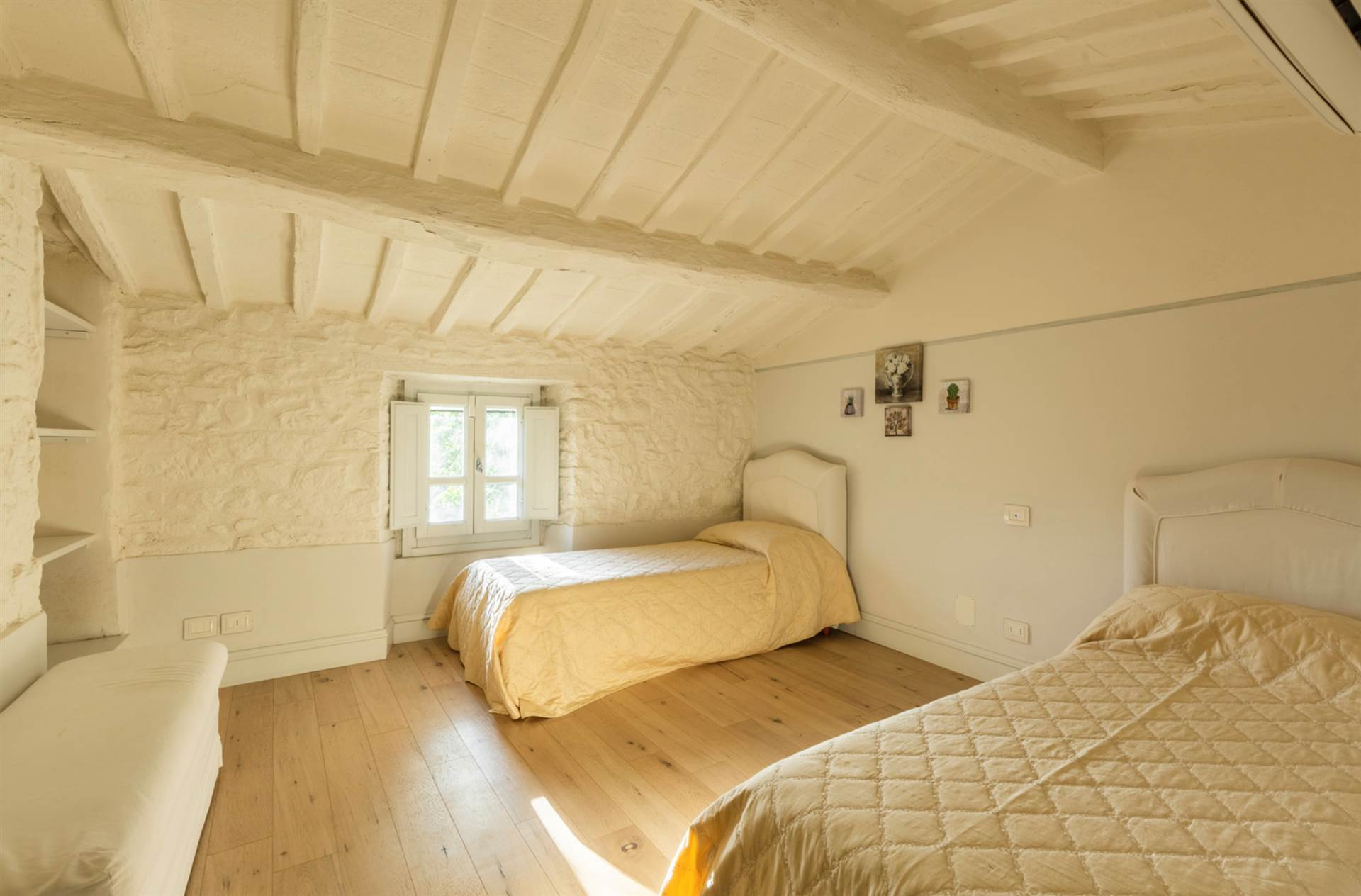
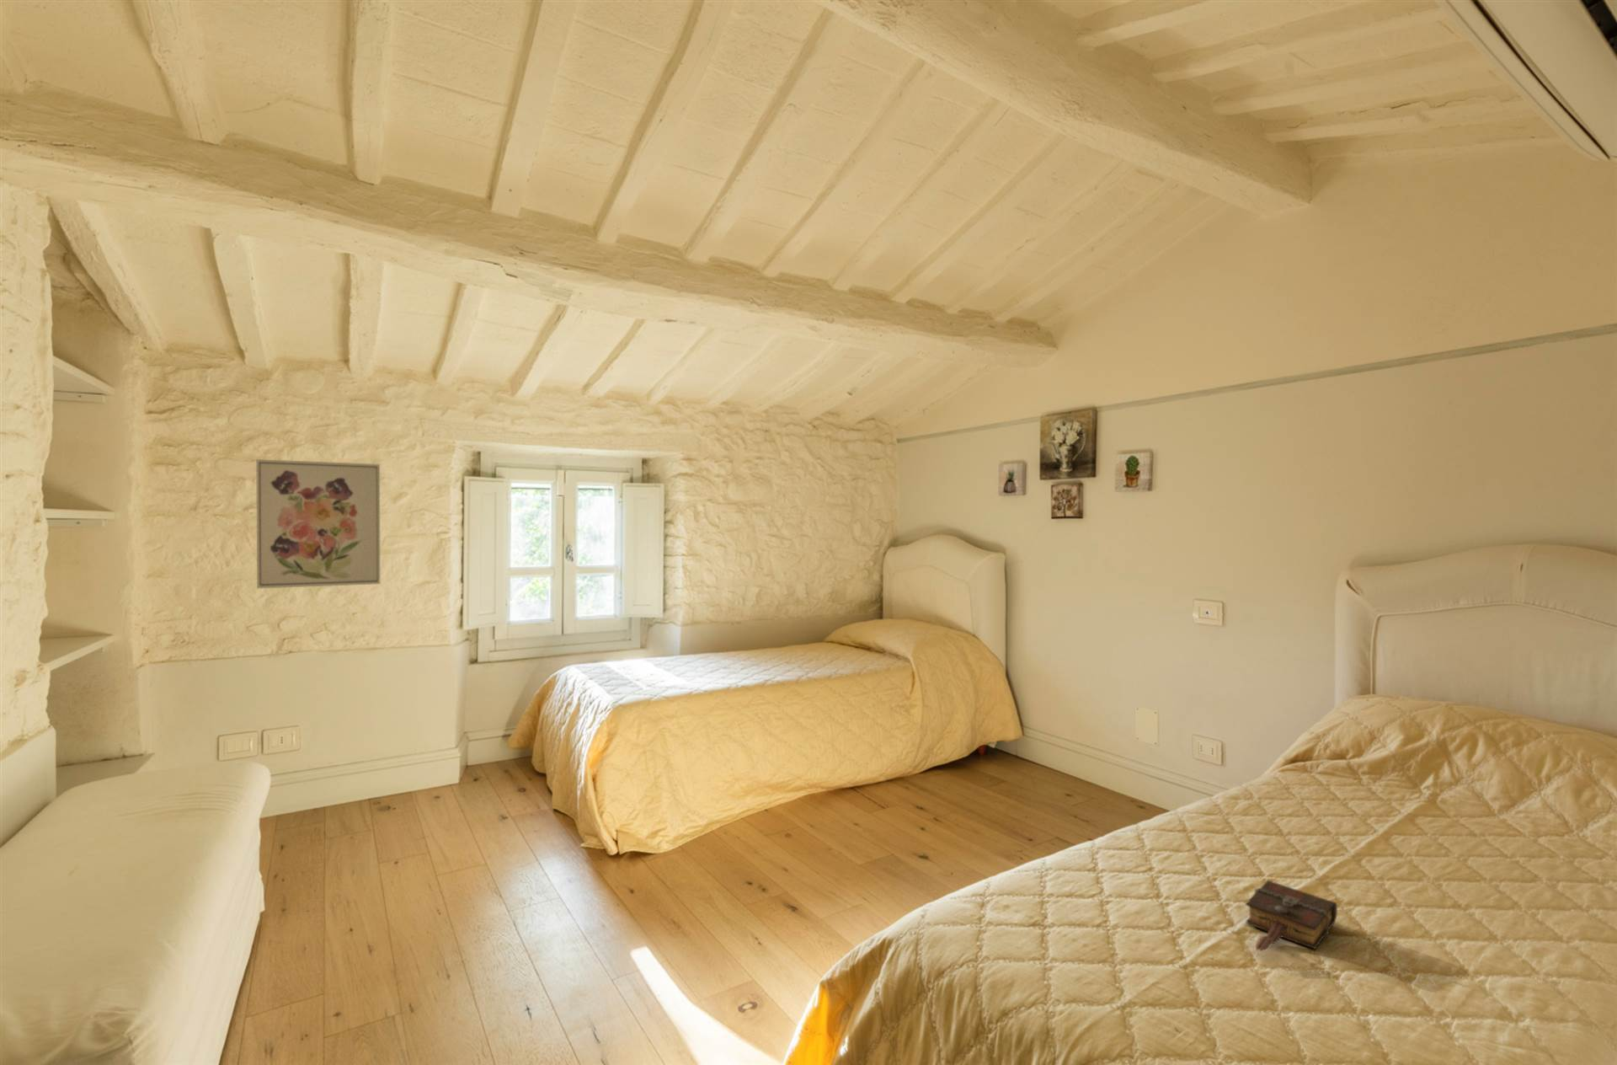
+ book (1281, 920)
+ wall art (320, 523)
